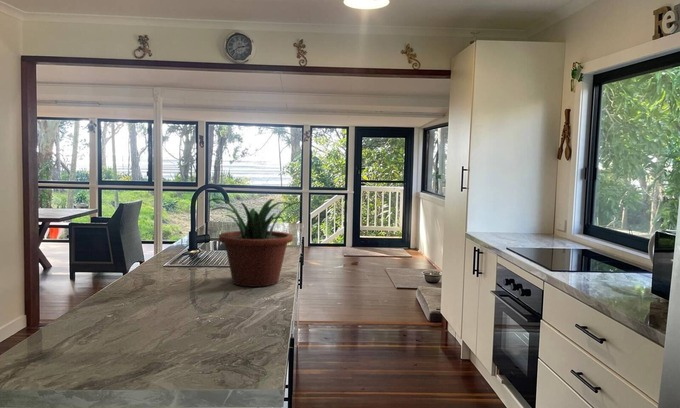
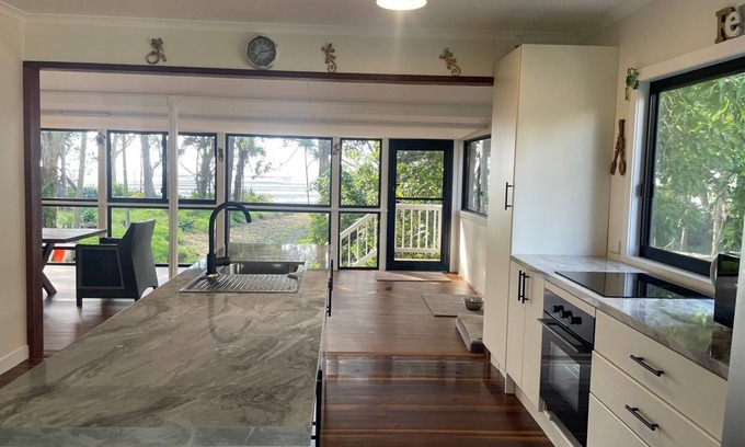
- potted plant (254, 239)
